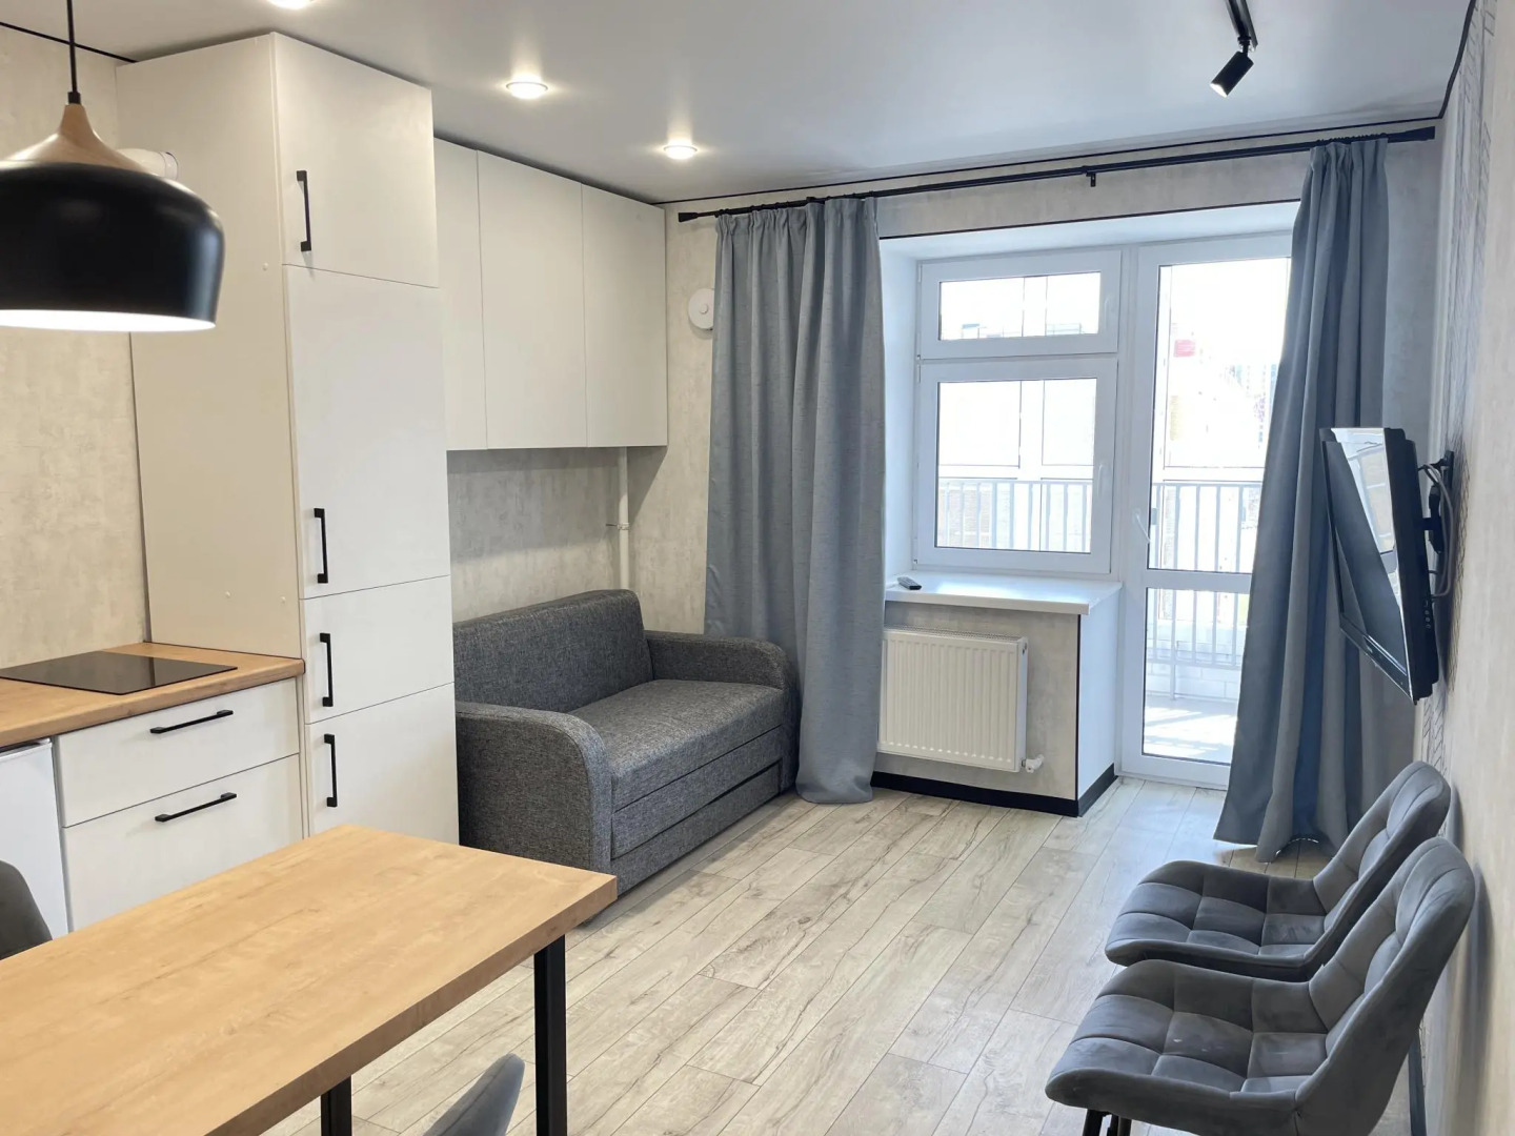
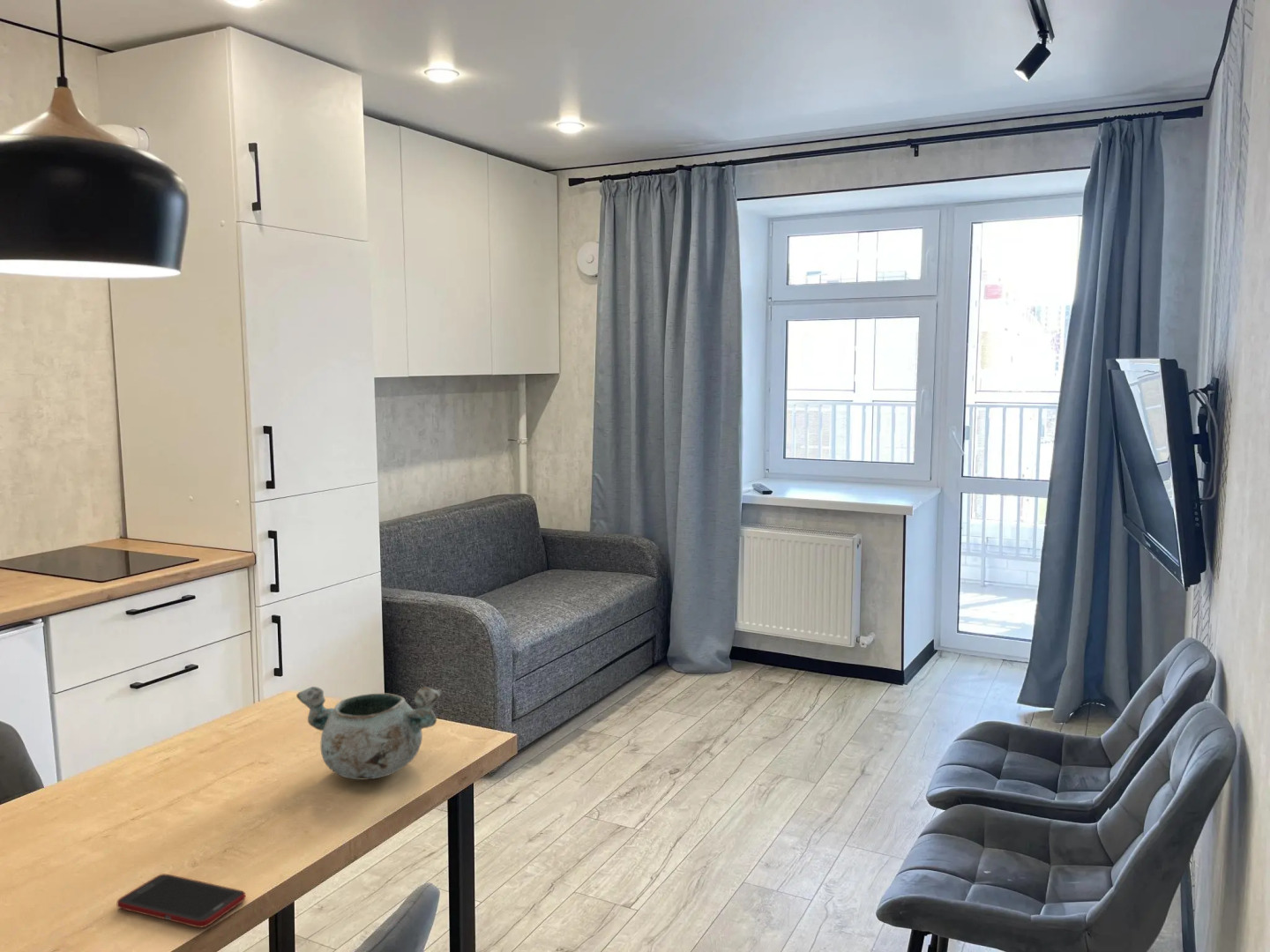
+ cell phone (182, 900)
+ decorative bowl (369, 728)
